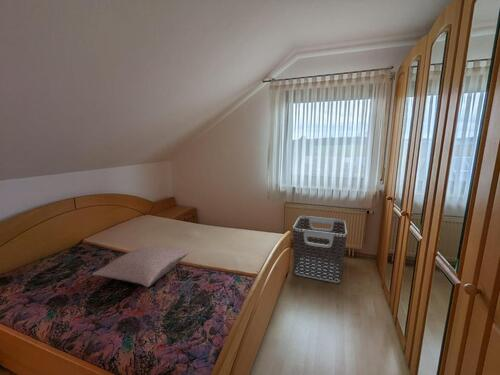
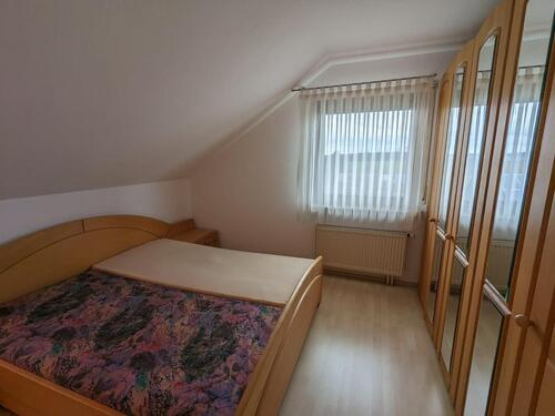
- pillow (144, 262)
- clothes hamper (318, 246)
